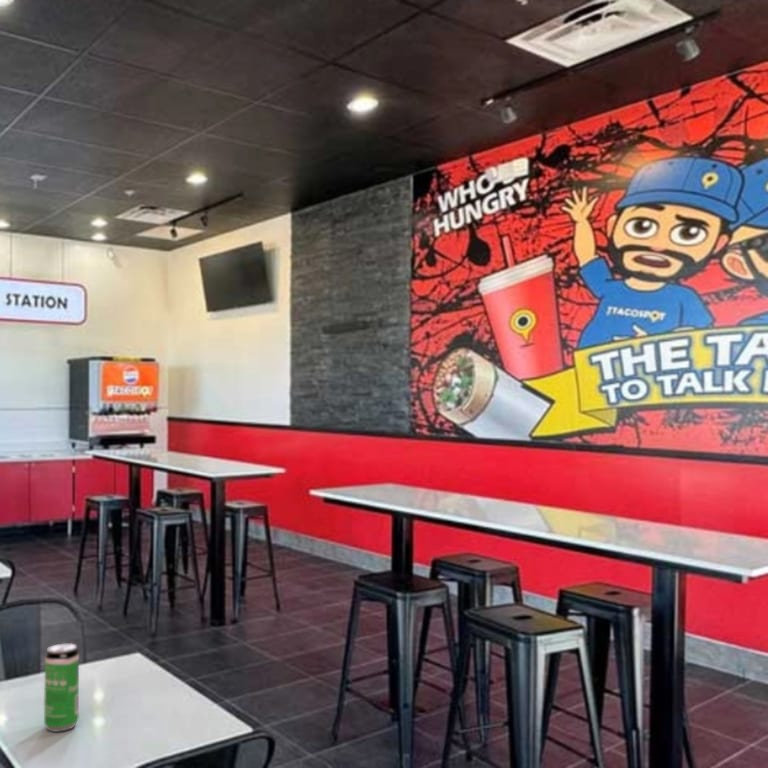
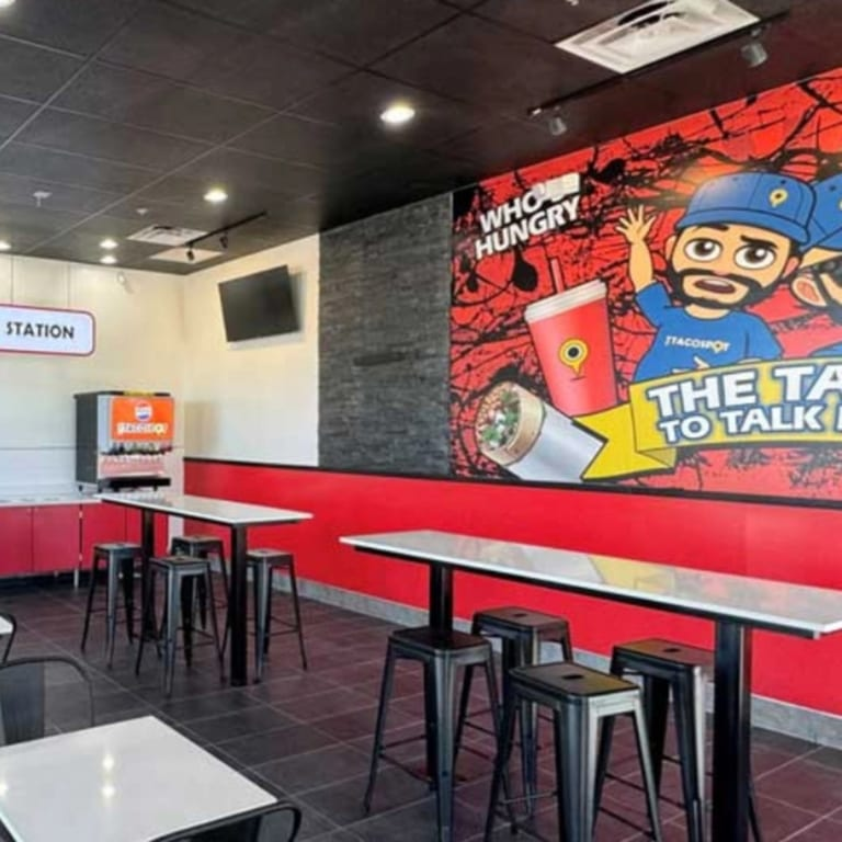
- beverage can (61, 686)
